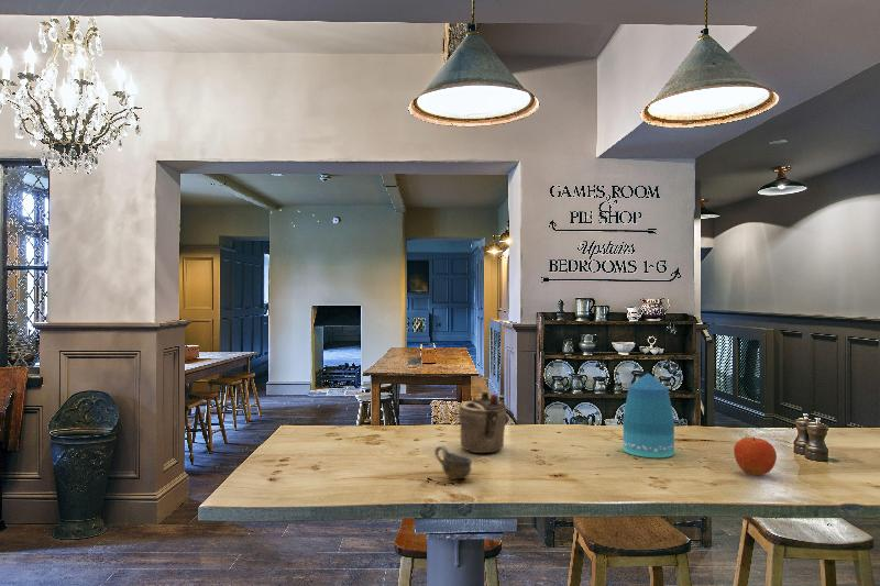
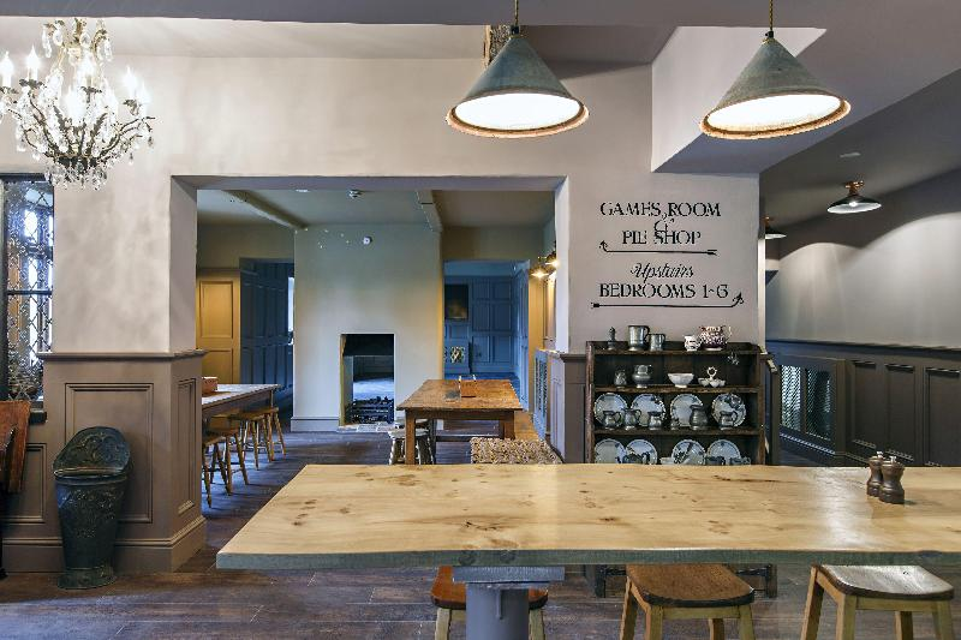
- cup (455, 462)
- vase (648, 411)
- teapot (484, 421)
- fruit (755, 455)
